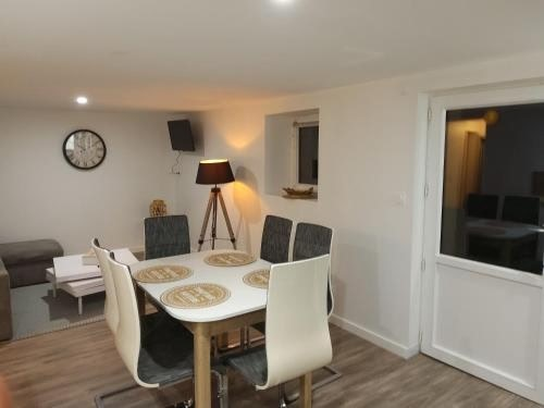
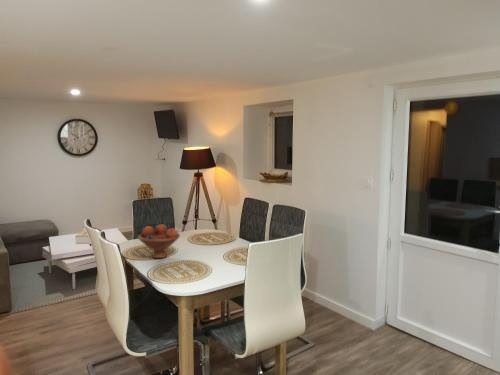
+ fruit bowl (159, 241)
